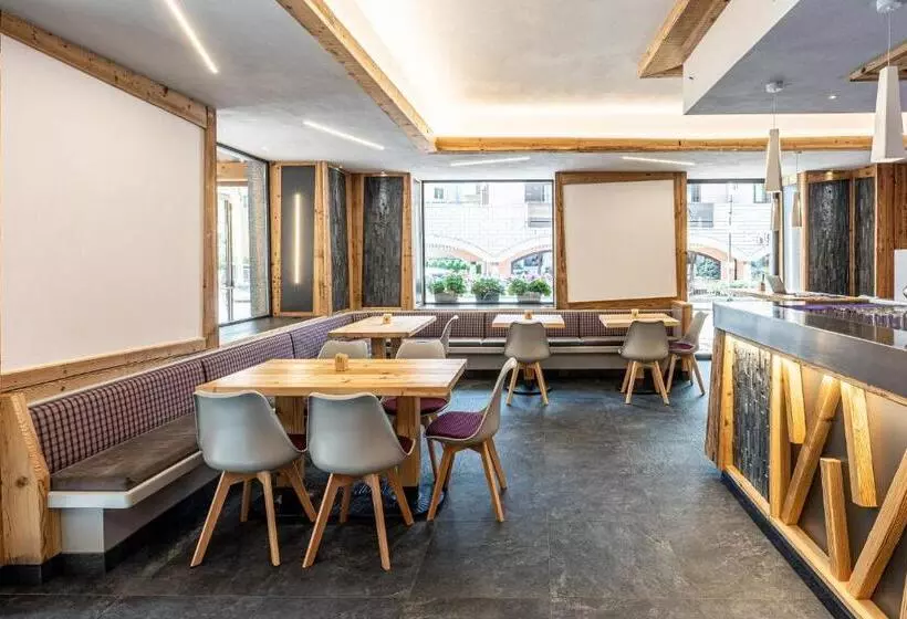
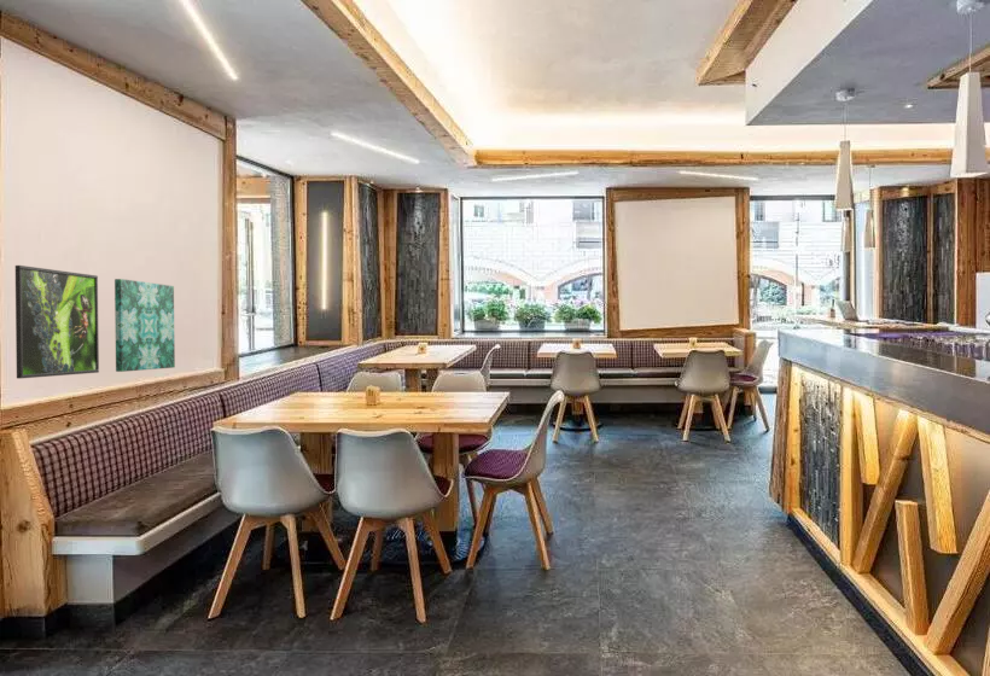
+ wall art (146, 326)
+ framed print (59, 322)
